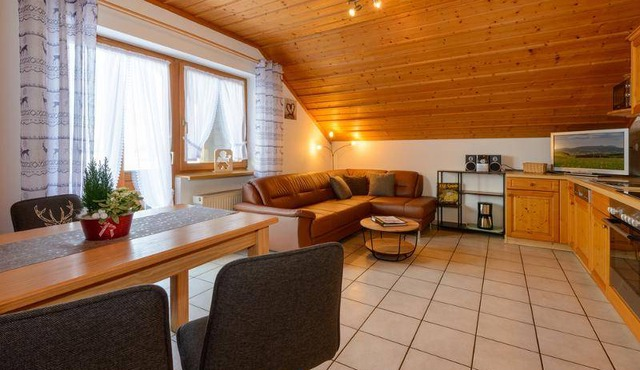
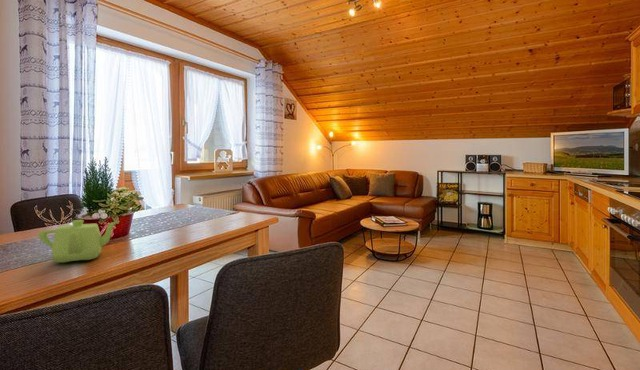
+ teapot (81, 239)
